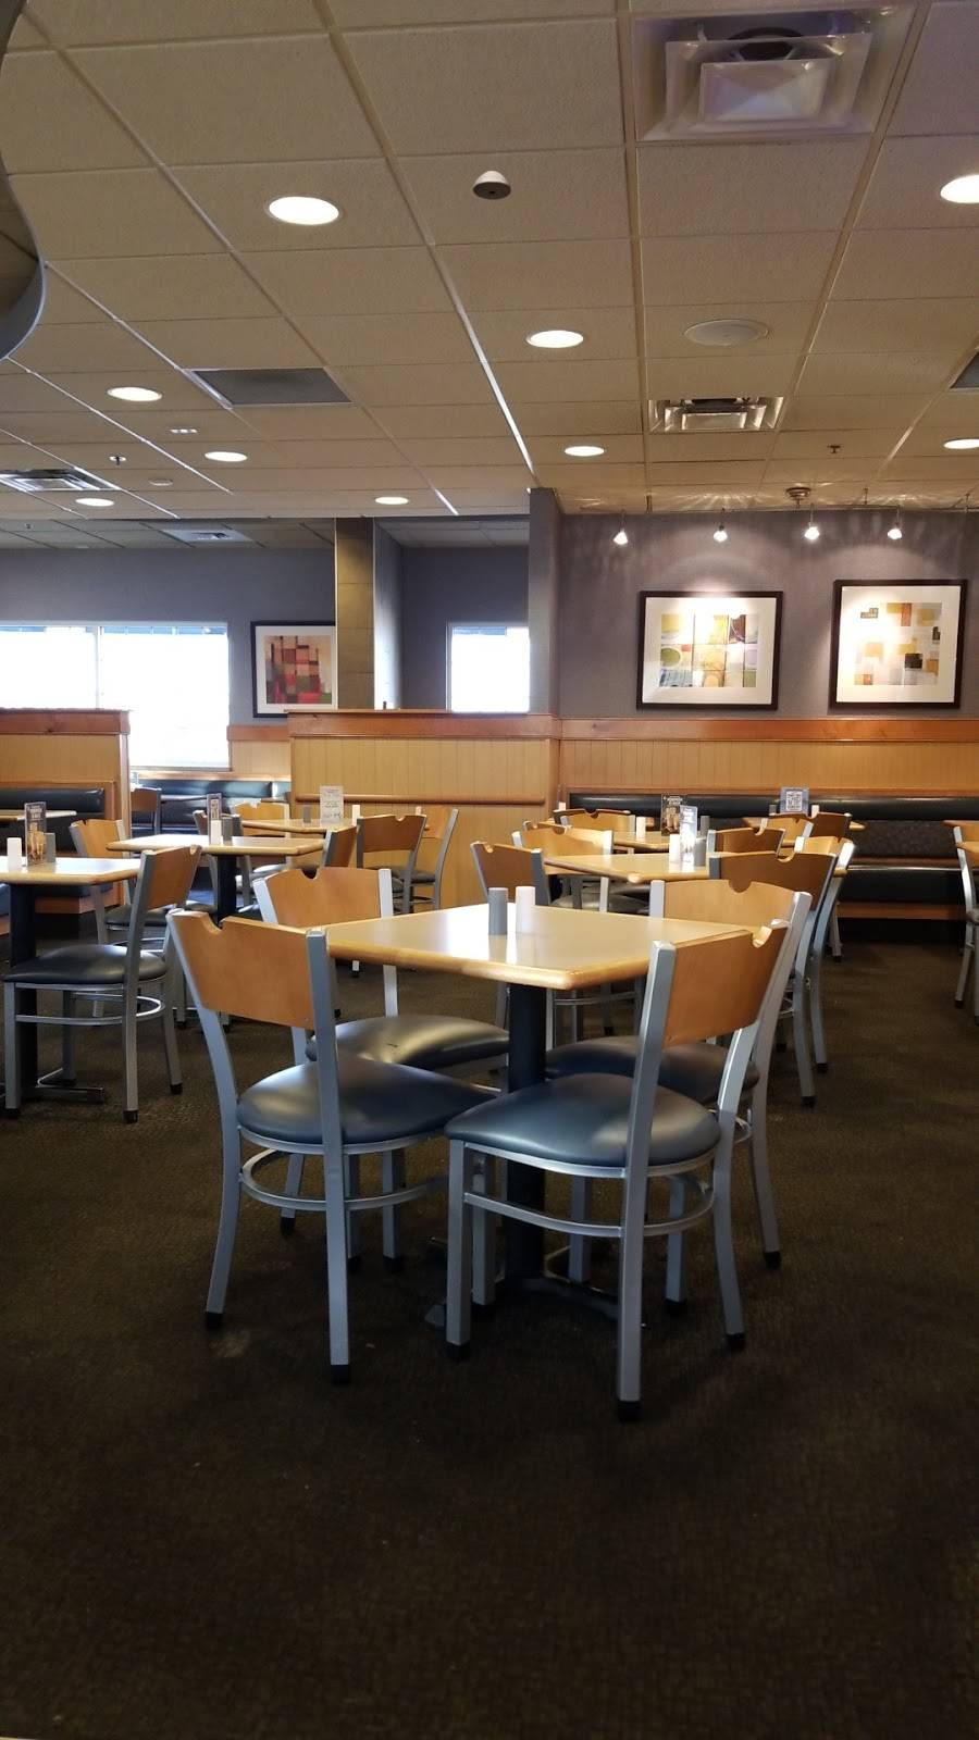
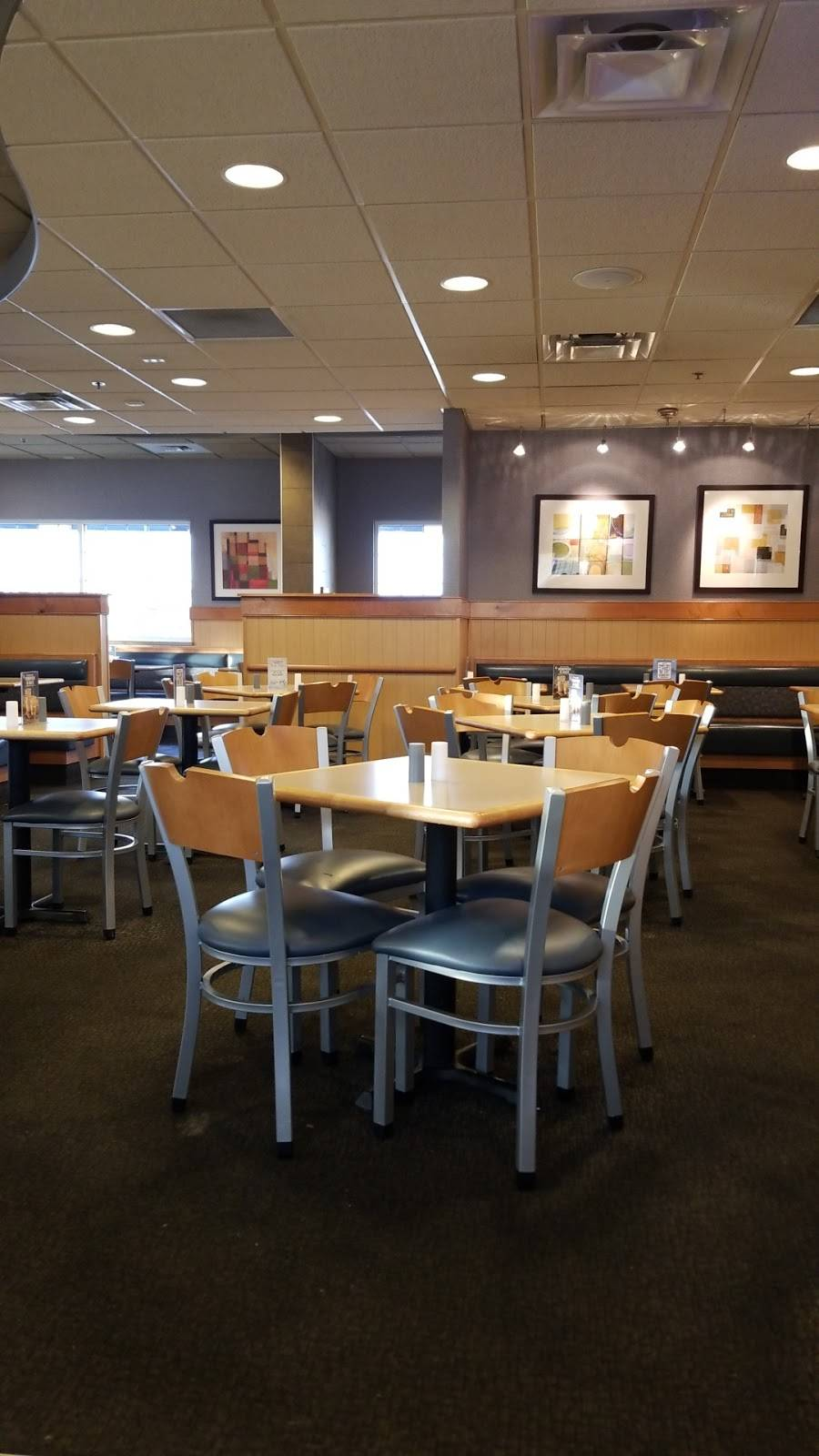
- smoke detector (491, 183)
